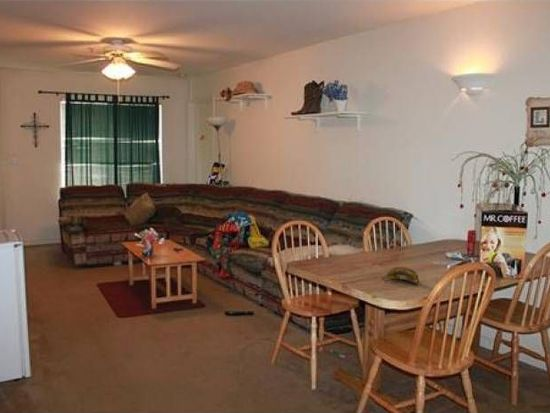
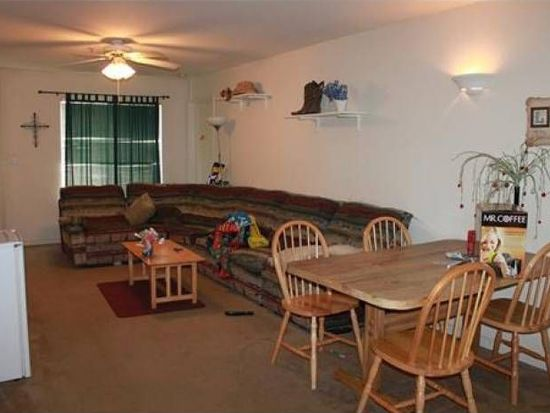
- banana (400, 273)
